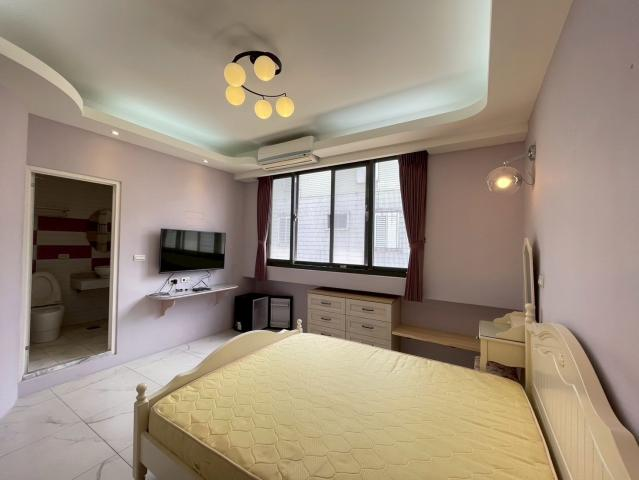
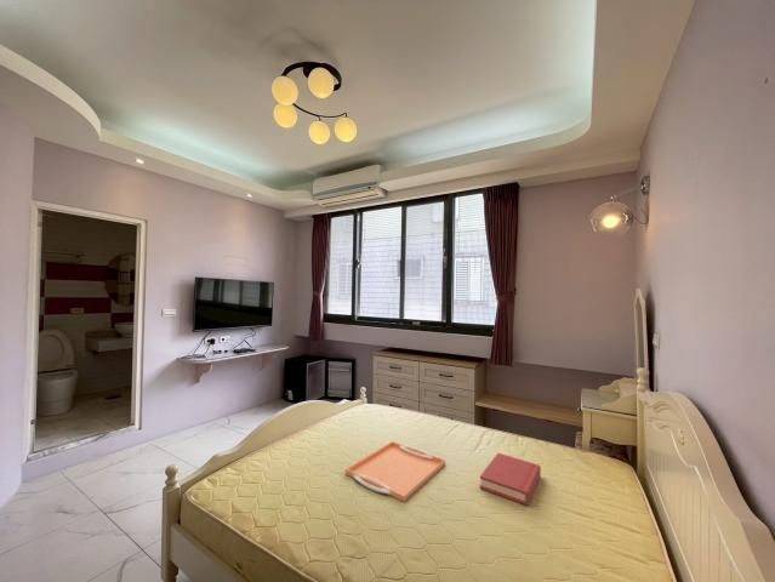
+ hardback book (511, 475)
+ serving tray (397, 466)
